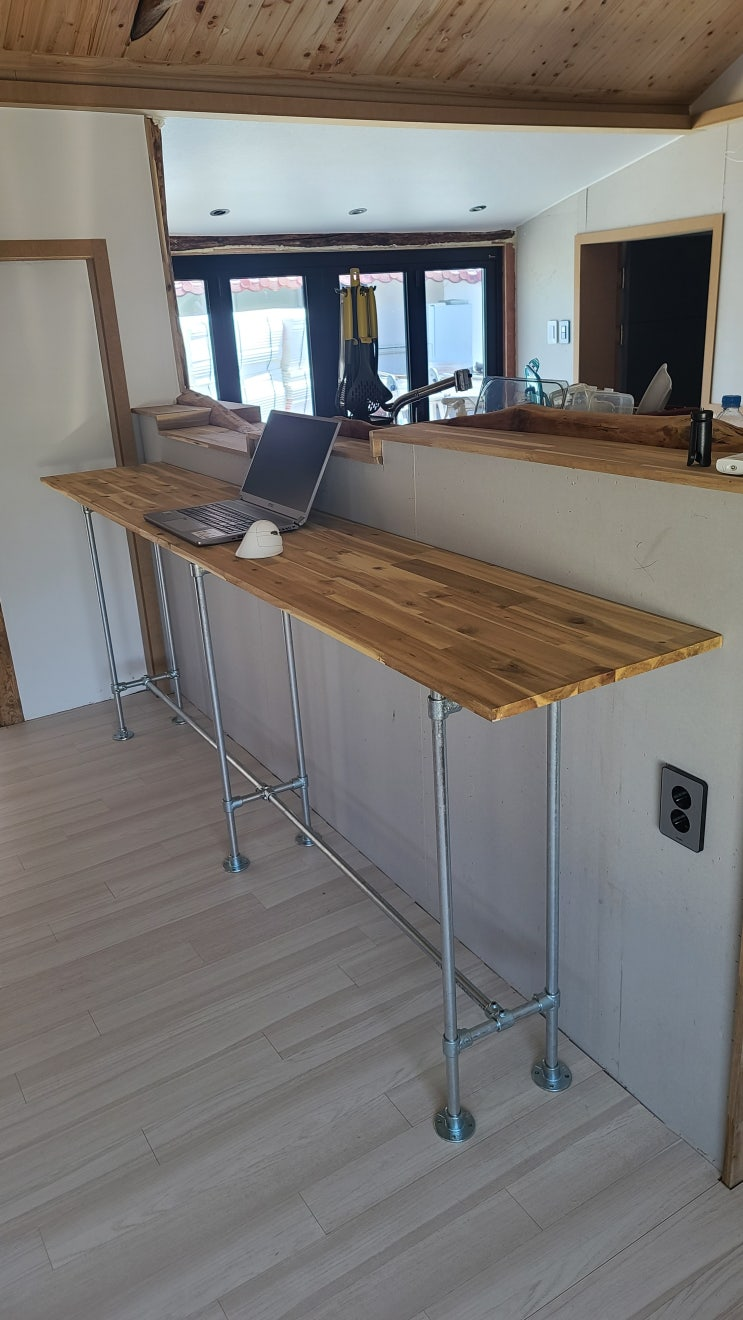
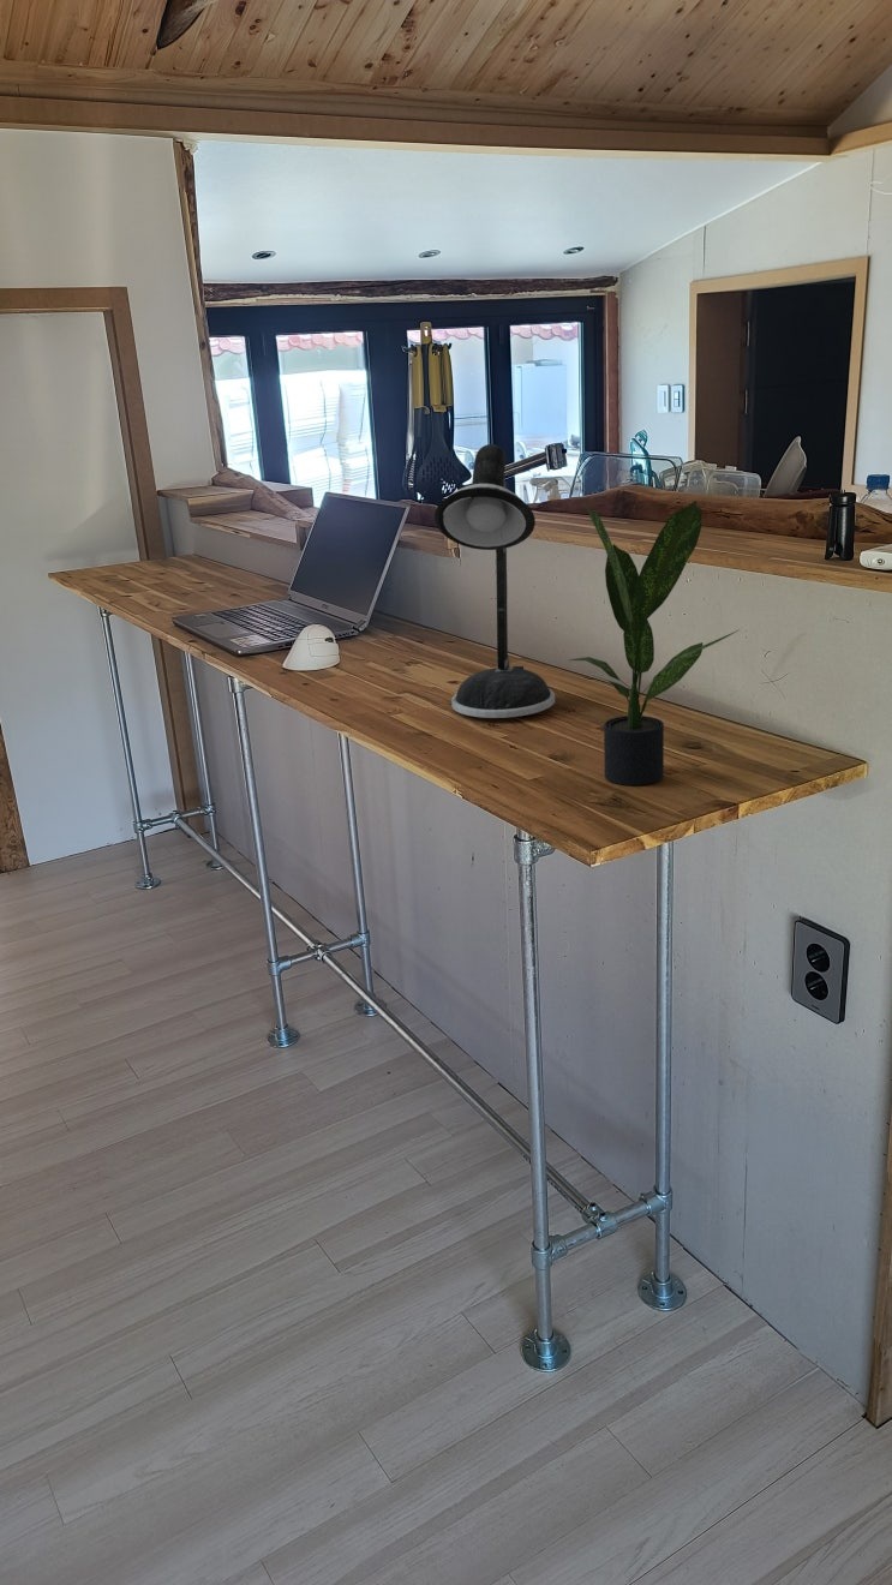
+ desk lamp (497, 578)
+ potted plant (653, 644)
